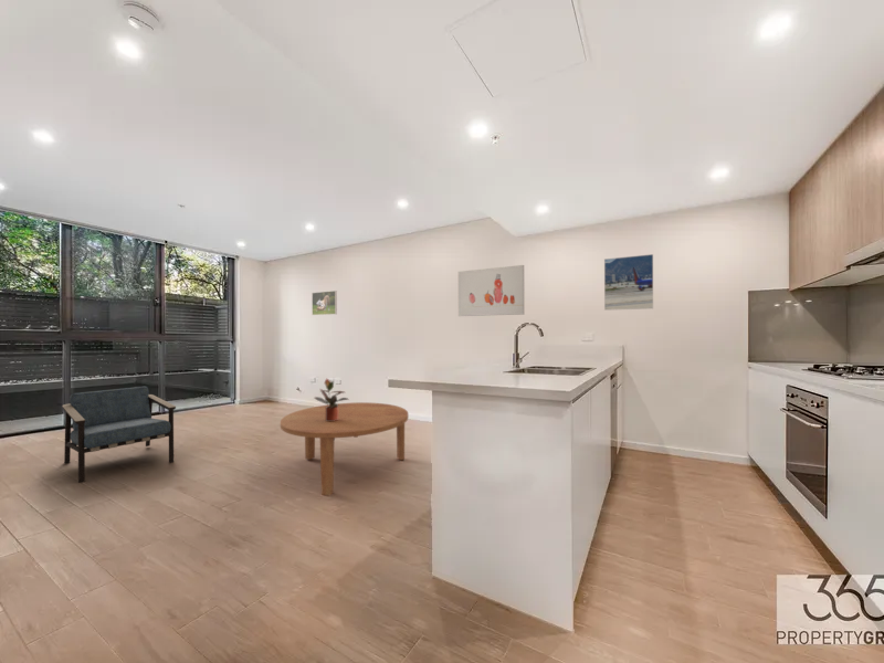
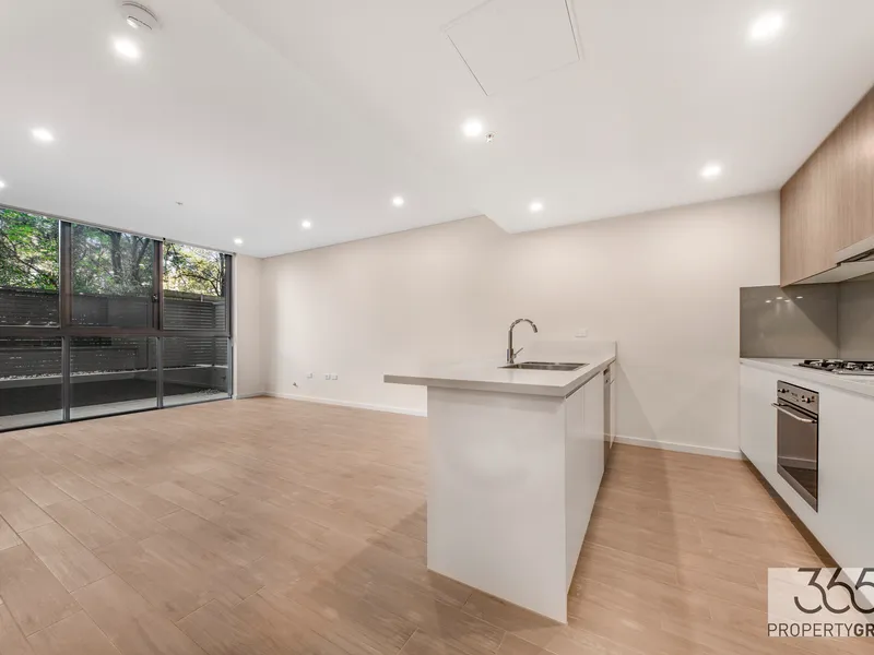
- coffee table (347, 436)
- armchair (119, 427)
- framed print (628, 283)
- wall art (490, 292)
- potted plant (330, 400)
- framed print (324, 303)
